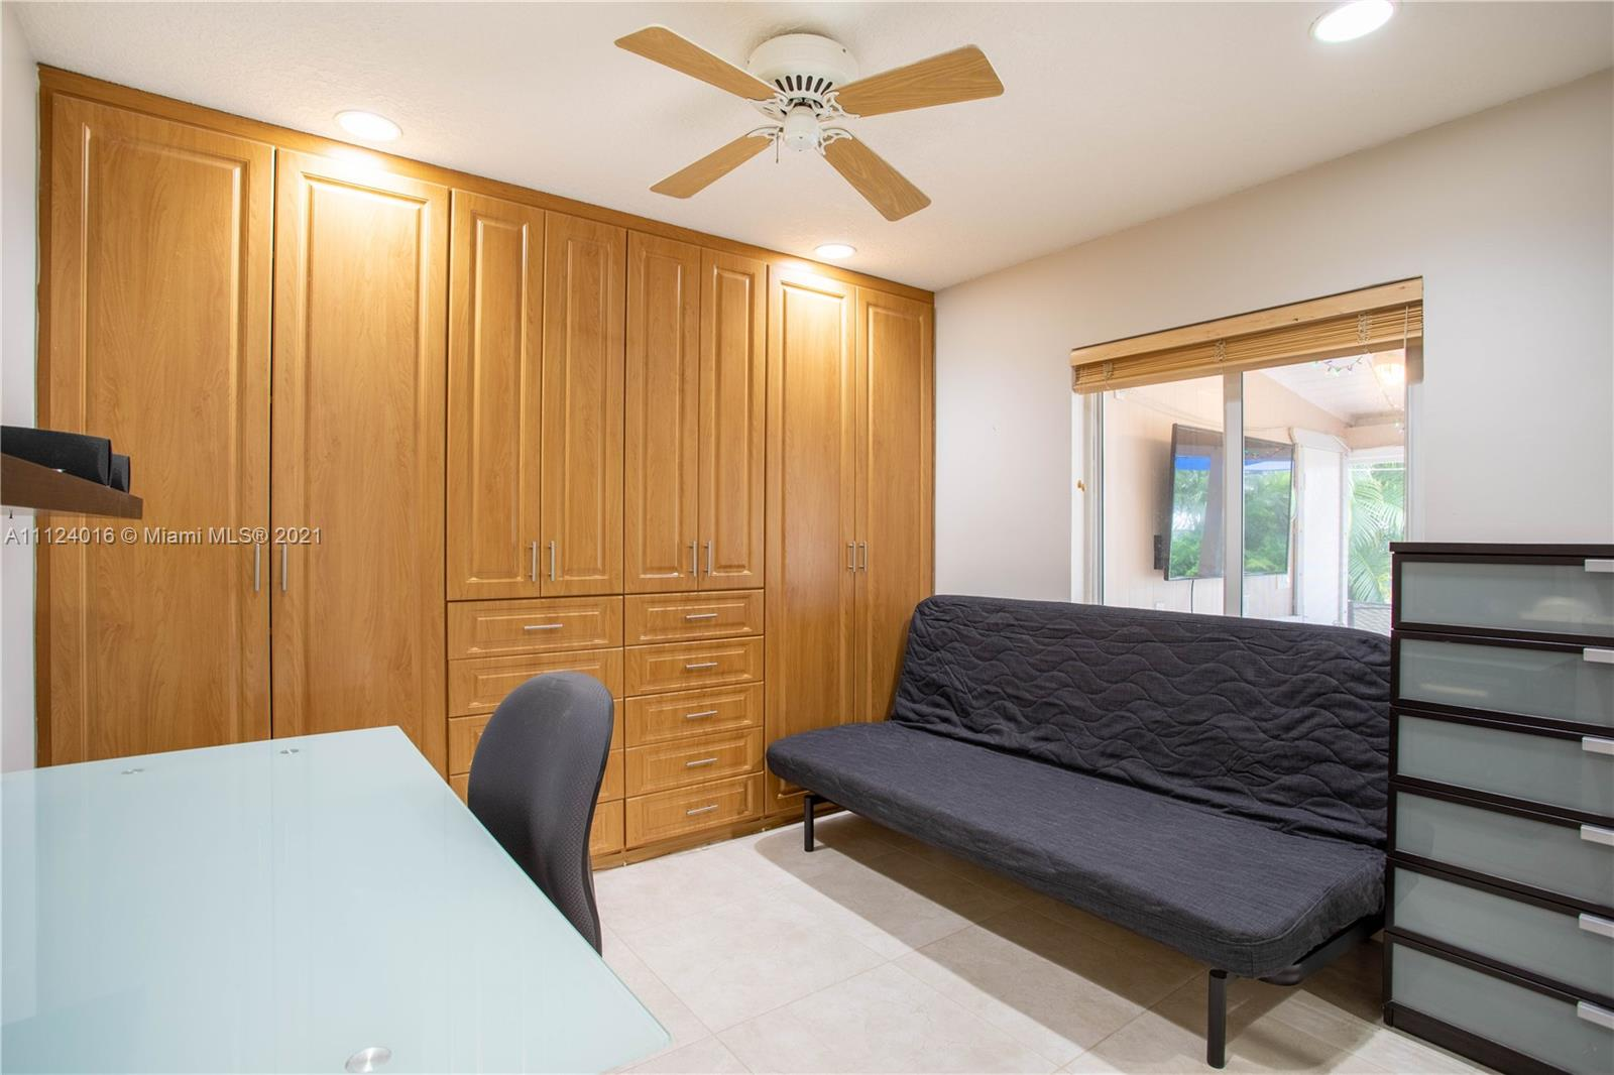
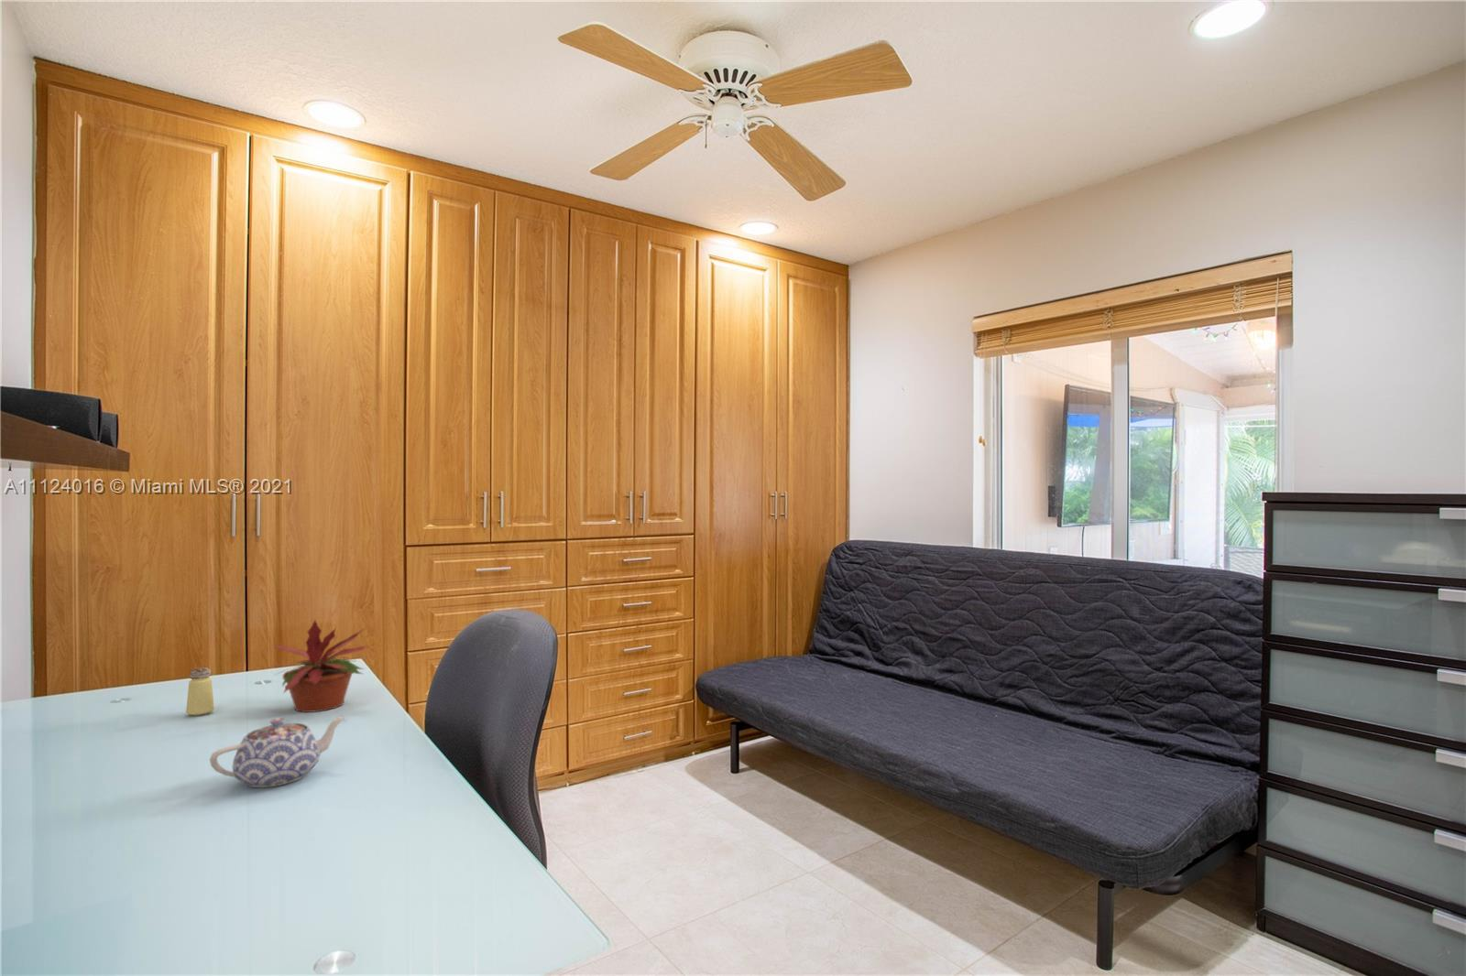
+ saltshaker (199, 691)
+ potted plant (319, 660)
+ teapot (281, 747)
